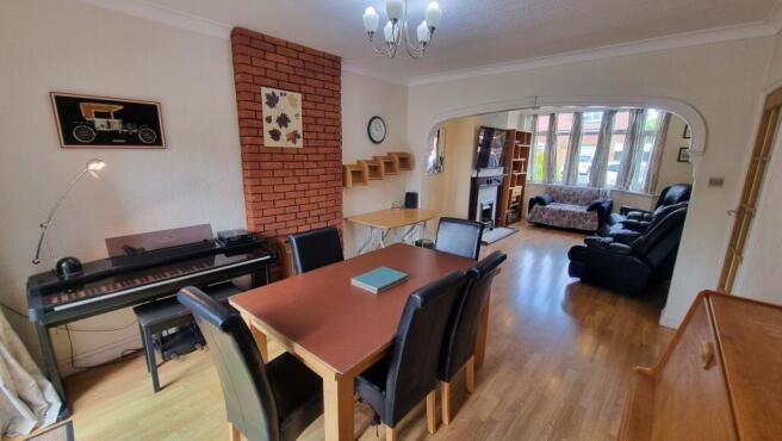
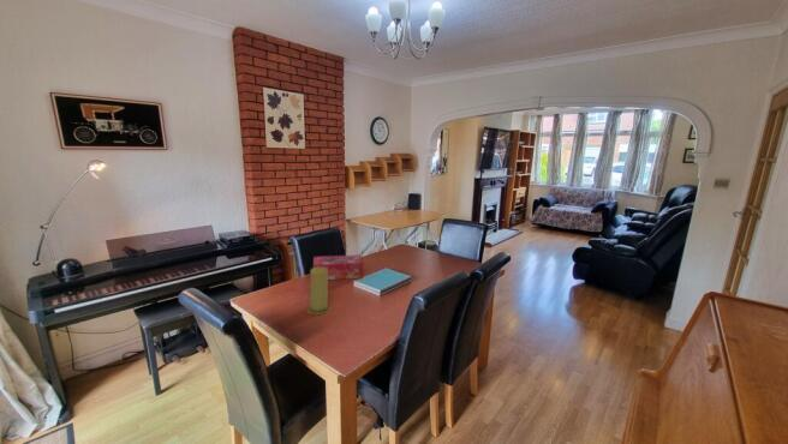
+ tissue box (338, 266)
+ candle (318, 289)
